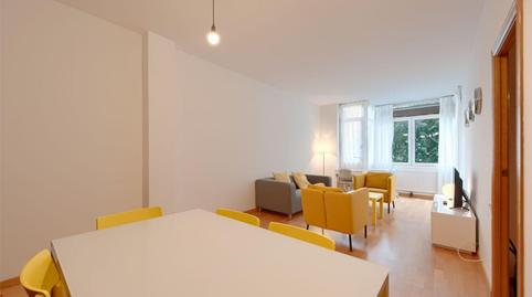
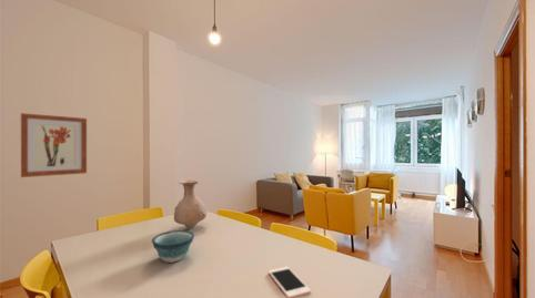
+ bowl (173, 246)
+ wall art (55, 145)
+ vase (190, 204)
+ cell phone (287, 280)
